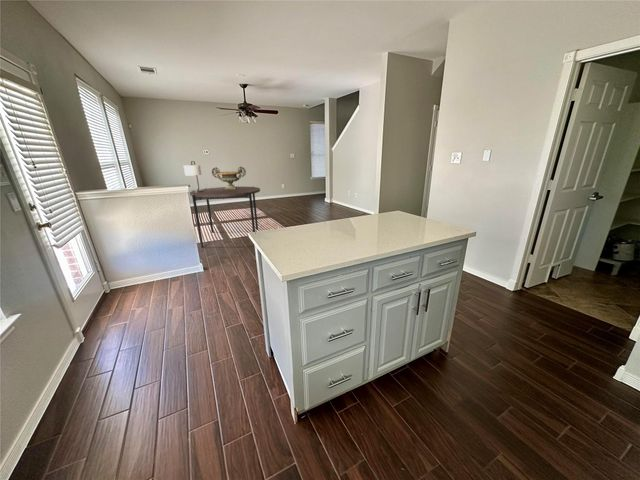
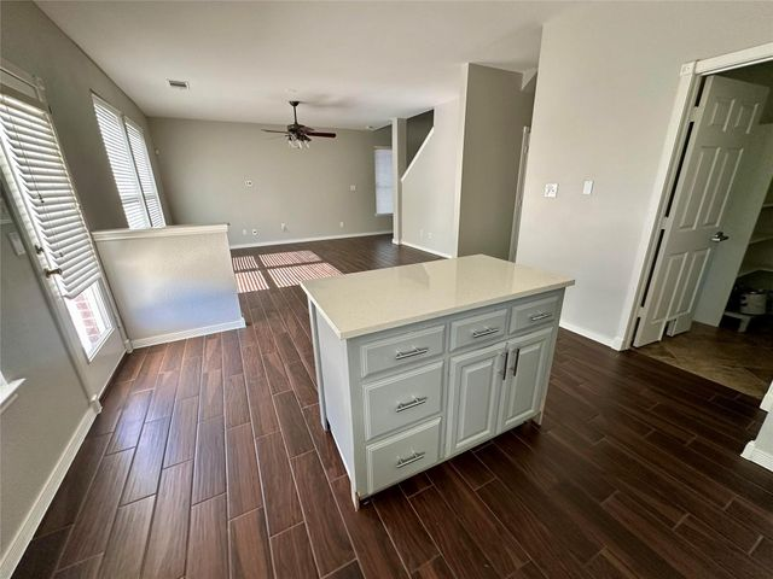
- decorative urn (229, 177)
- lamp (196, 176)
- dining table (228, 198)
